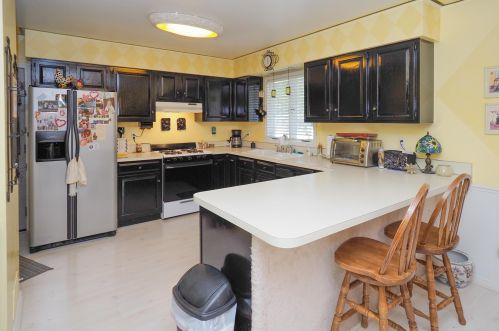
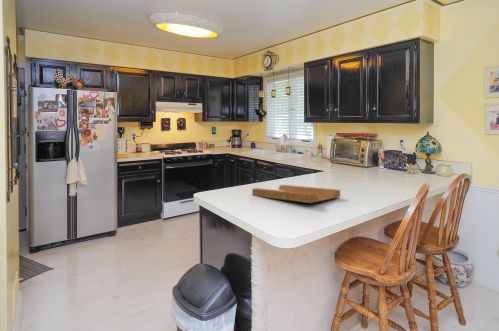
+ cutting board (295, 192)
